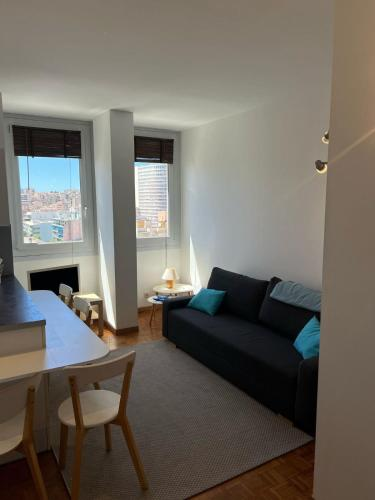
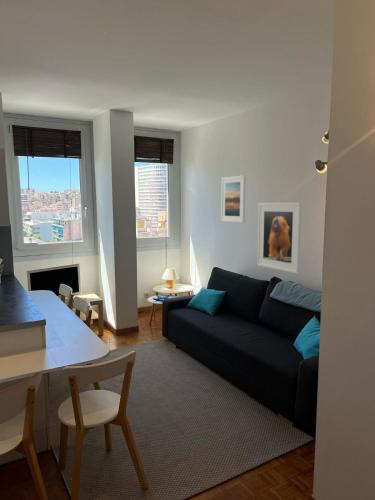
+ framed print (232, 199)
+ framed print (277, 236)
